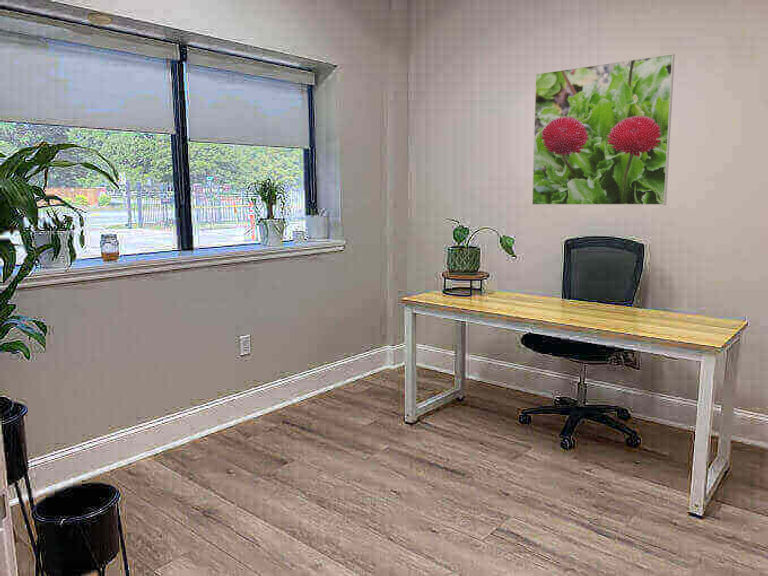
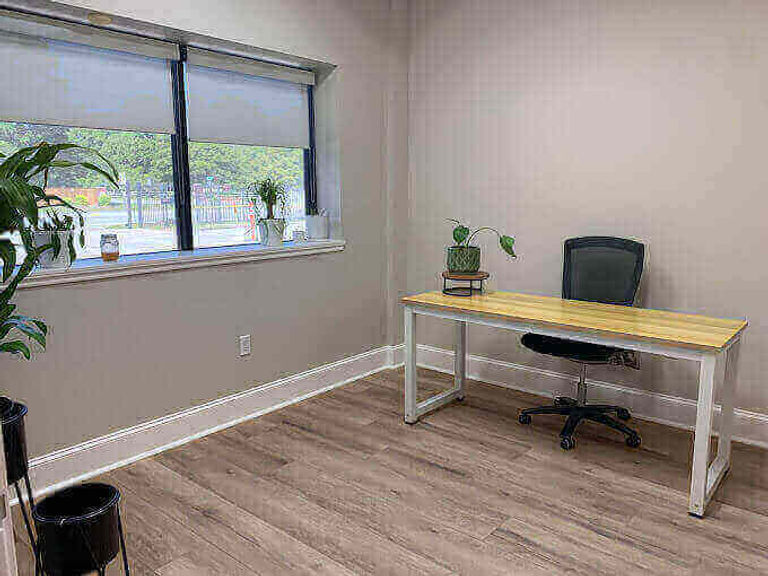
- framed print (597, 135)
